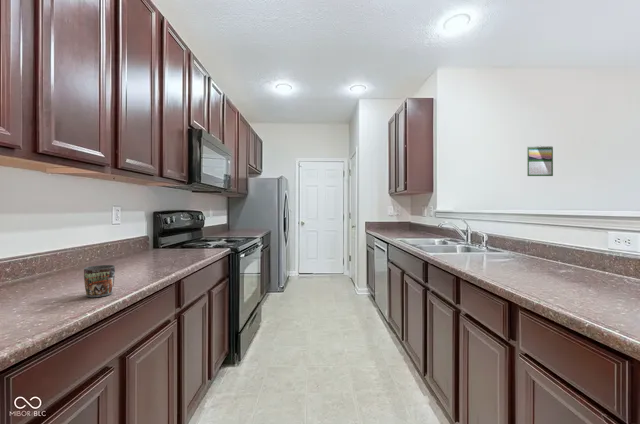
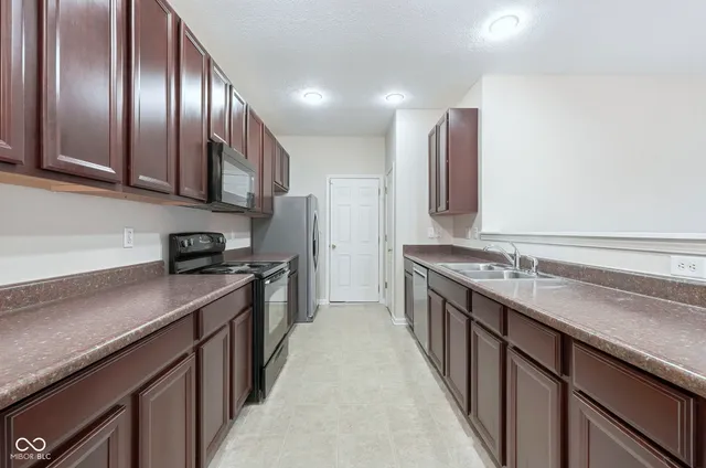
- mug (101, 279)
- calendar (540, 160)
